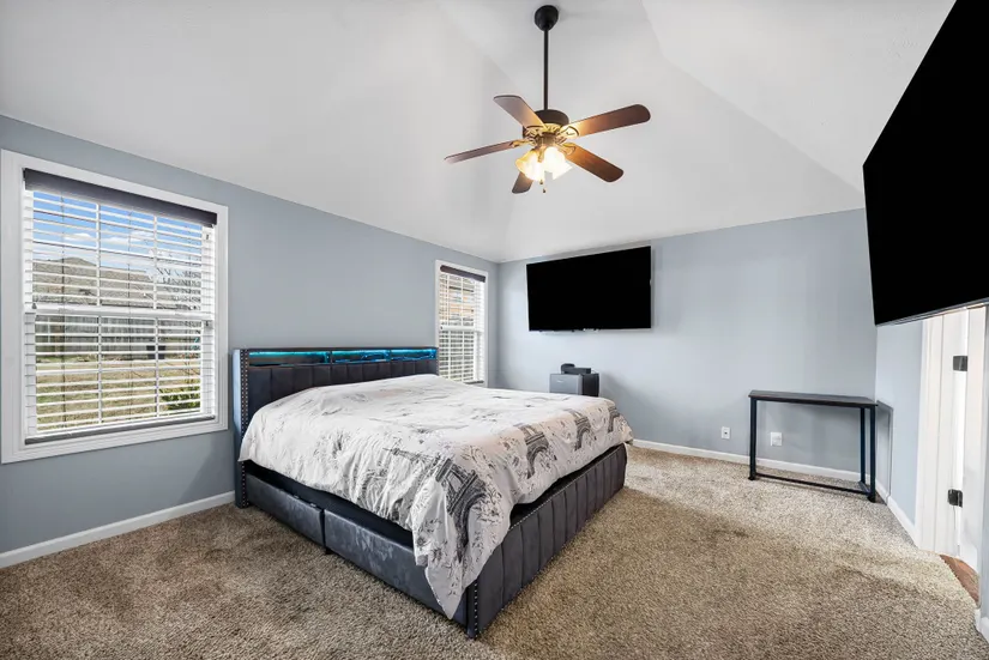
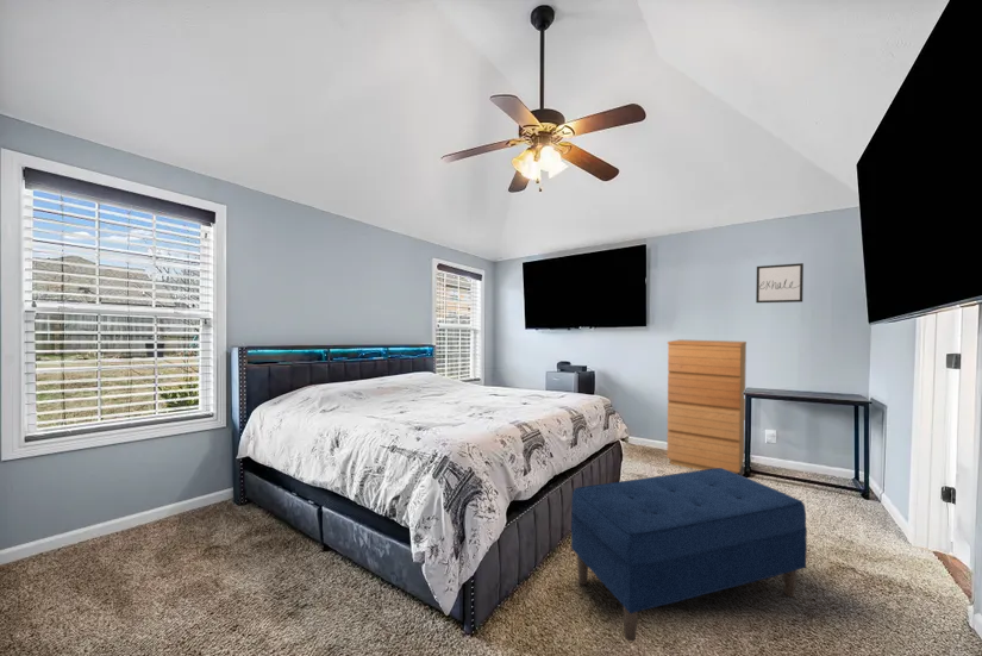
+ dresser (706, 402)
+ bench (683, 541)
+ wall art (778, 283)
